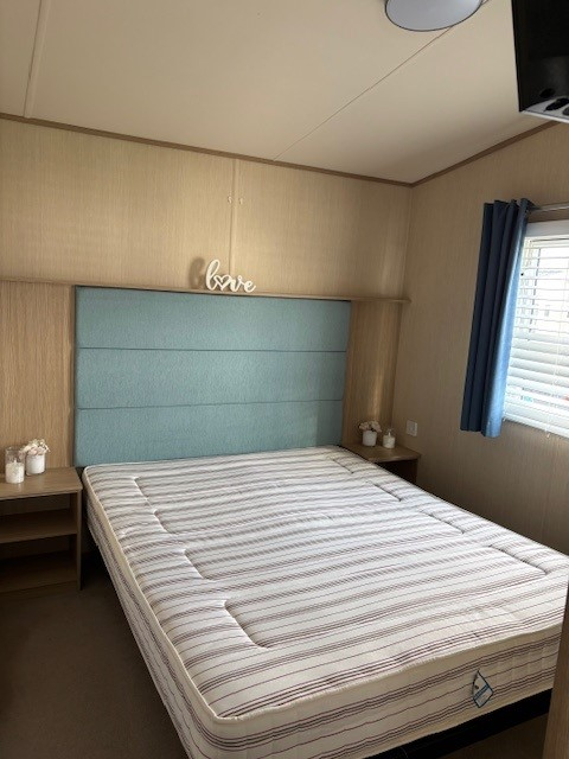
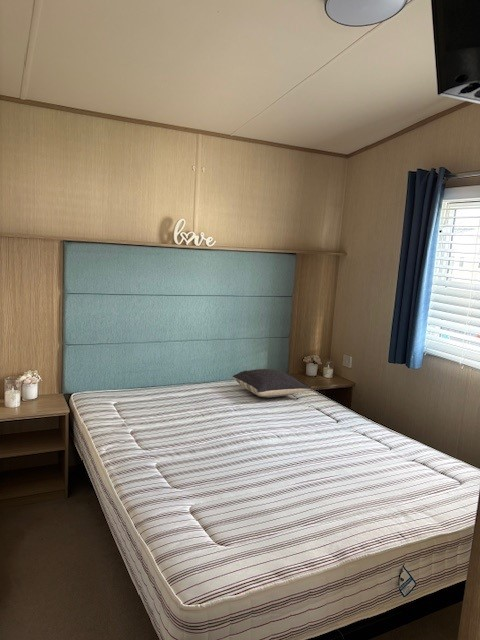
+ pillow (270, 382)
